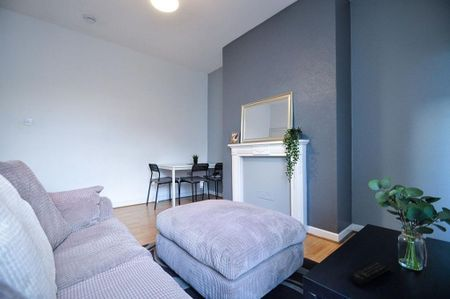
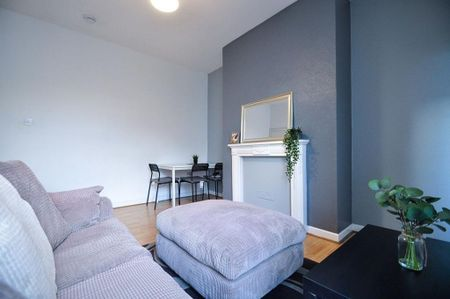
- remote control (370, 273)
